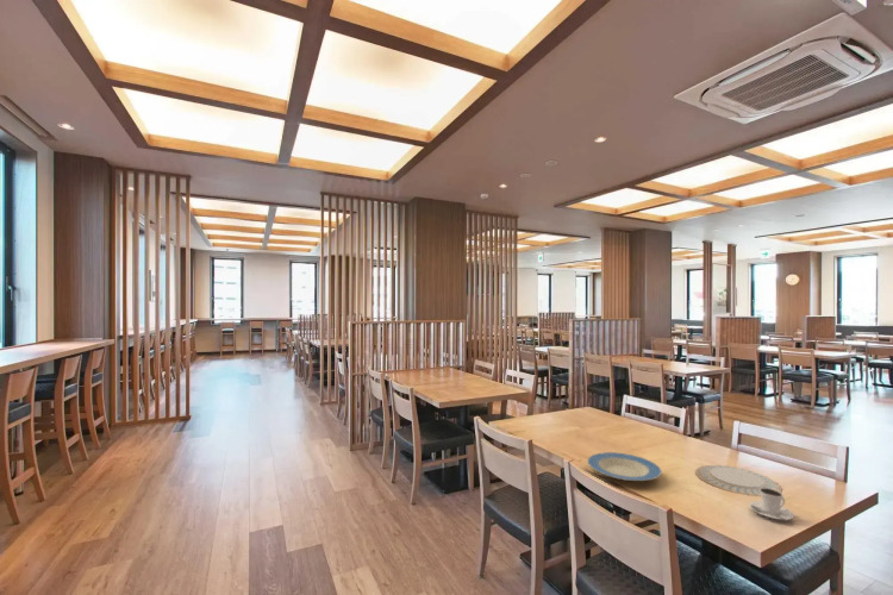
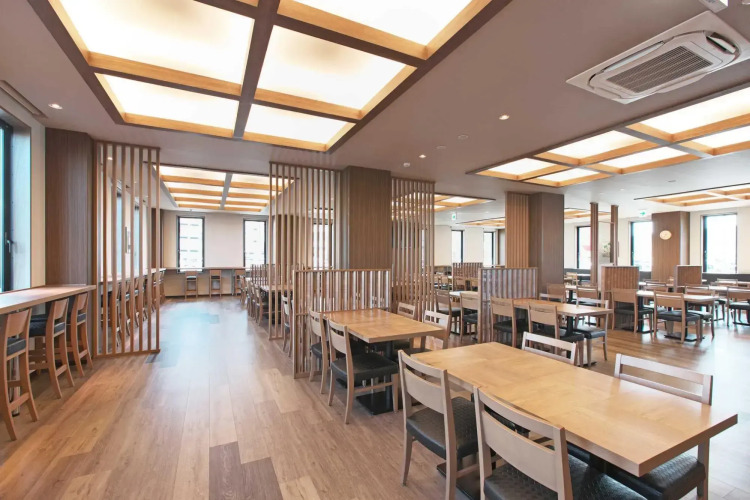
- cappuccino (772, 496)
- chinaware (736, 477)
- plate (623, 469)
